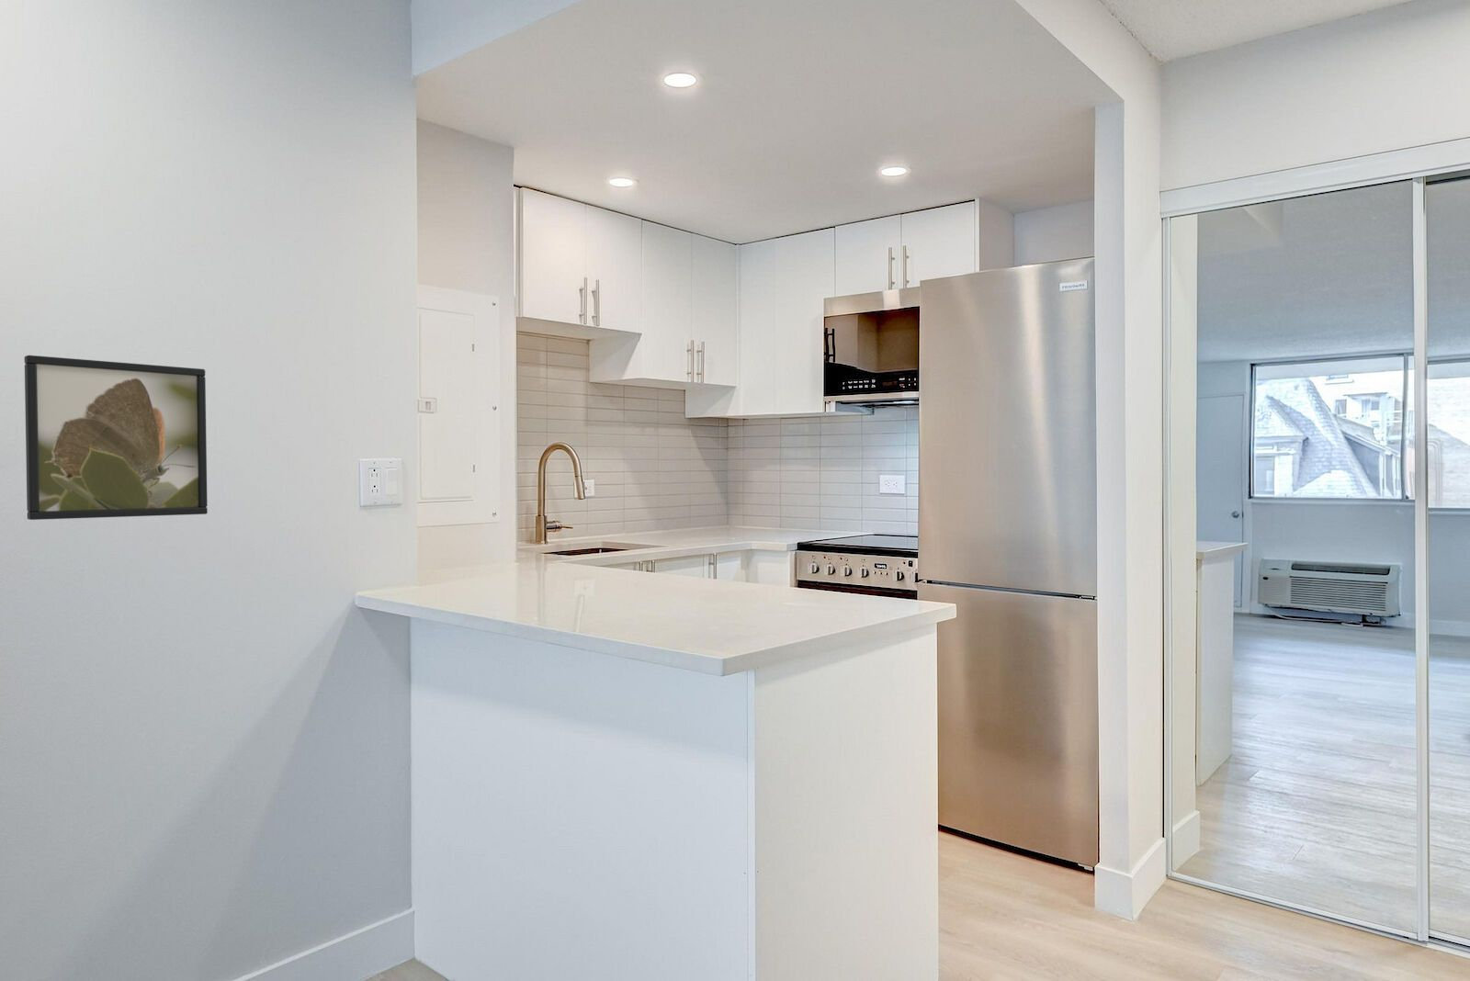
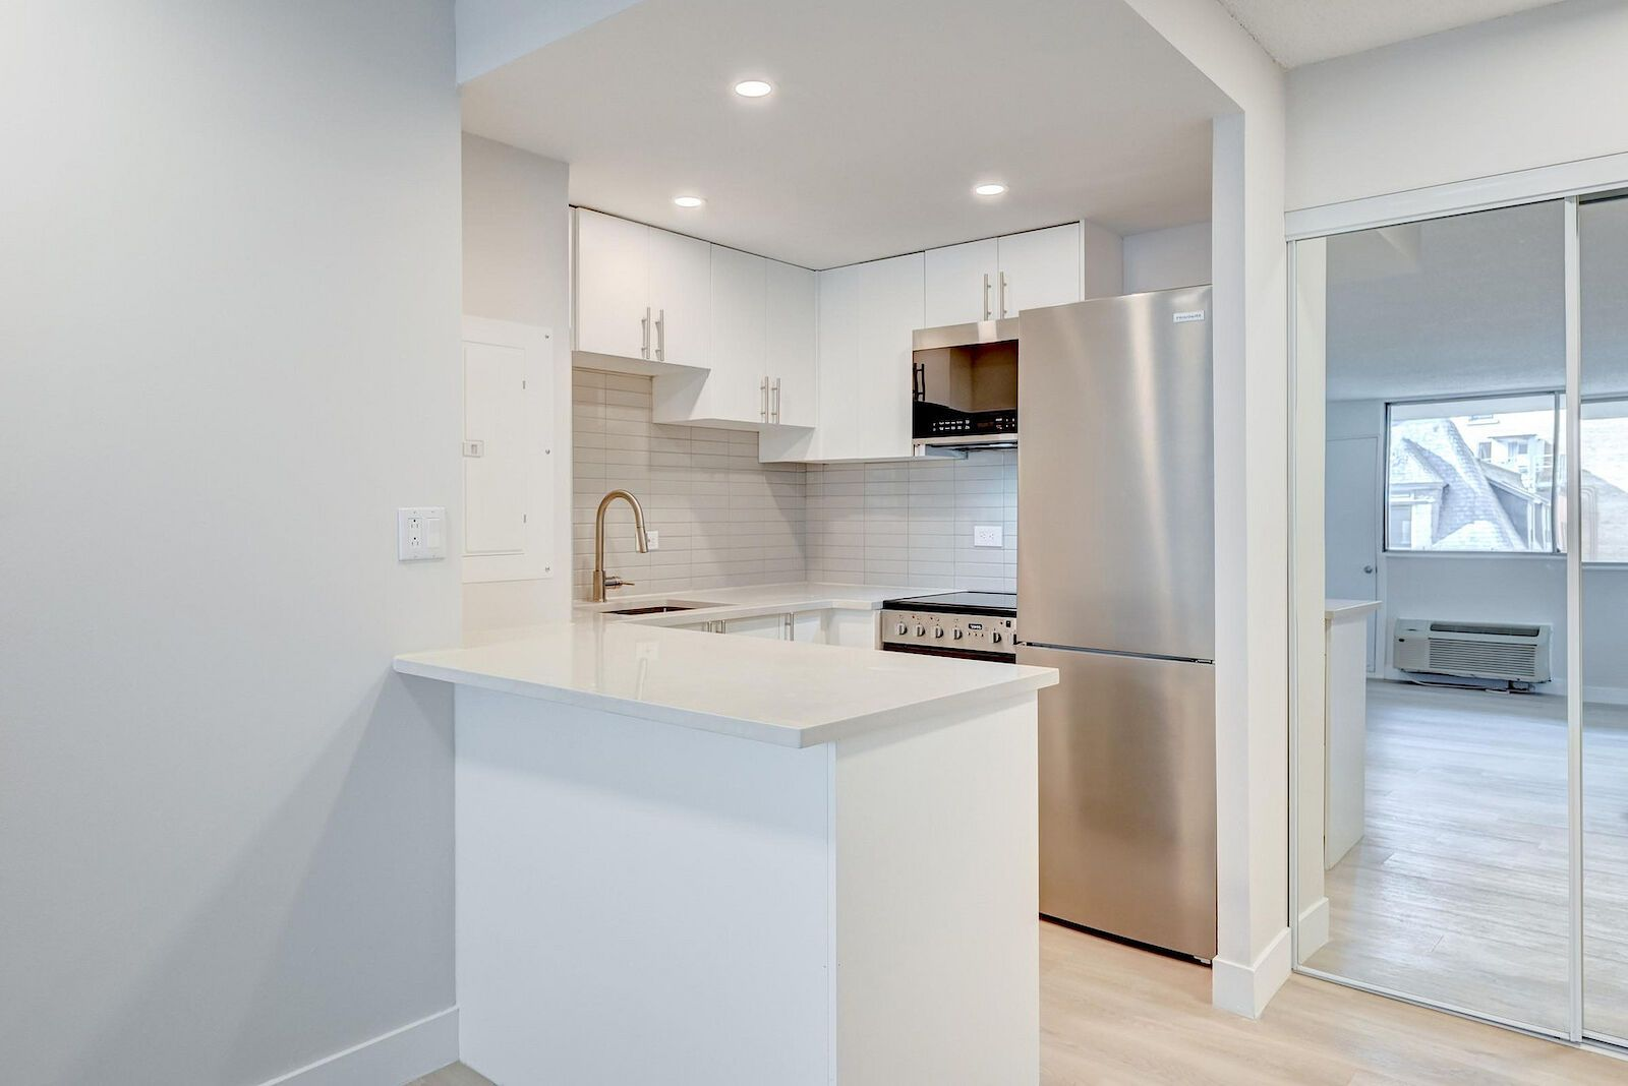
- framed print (121, 439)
